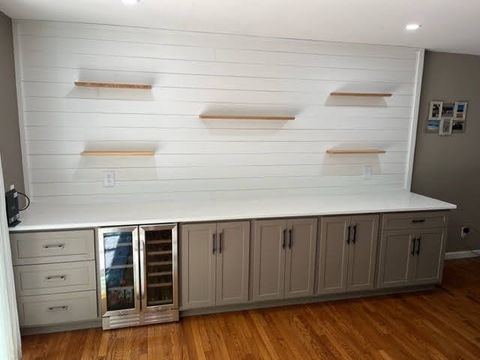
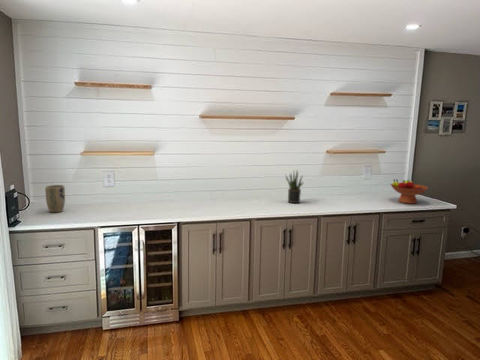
+ fruit bowl (408, 190)
+ potted plant (293, 186)
+ plant pot (55, 198)
